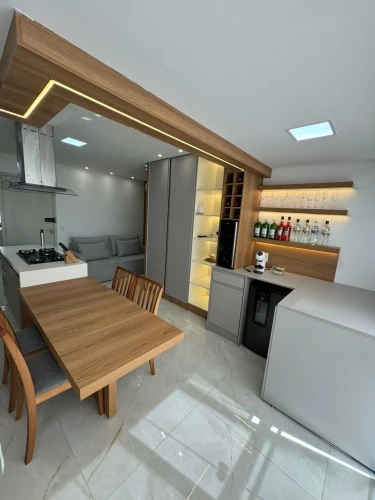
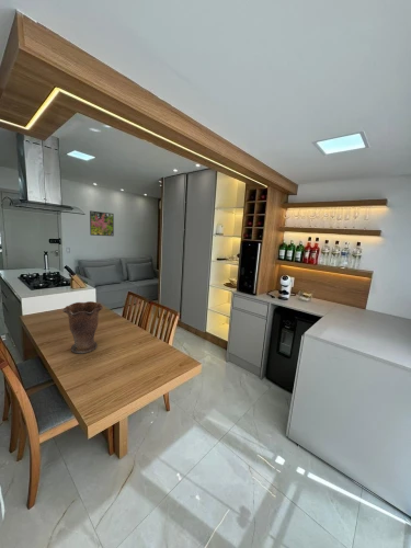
+ vase (84, 327)
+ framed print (102, 224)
